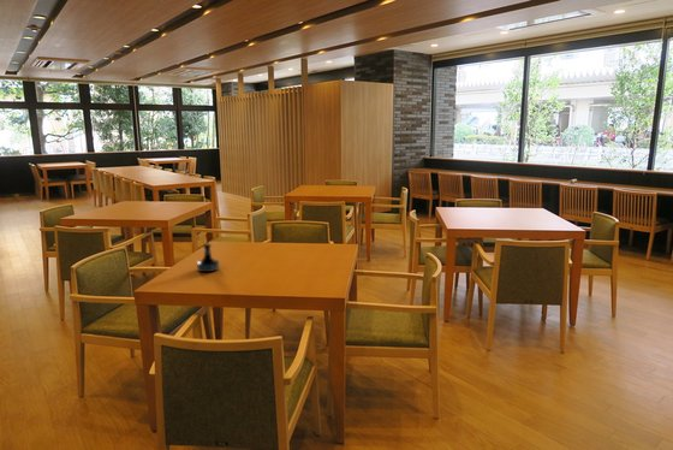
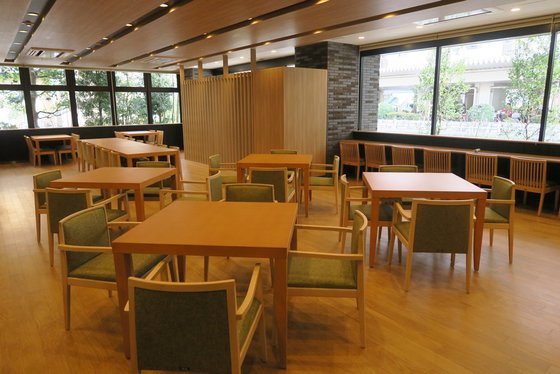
- tequila bottle (207, 256)
